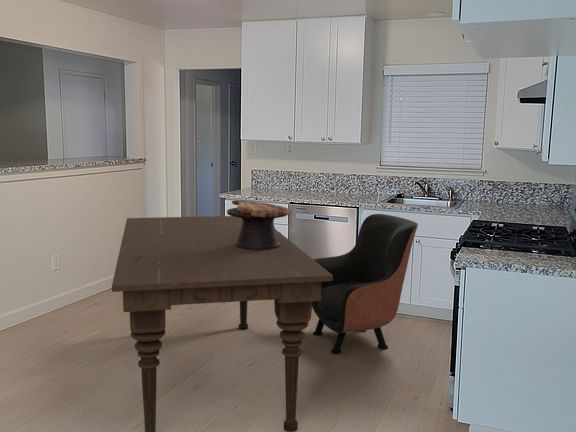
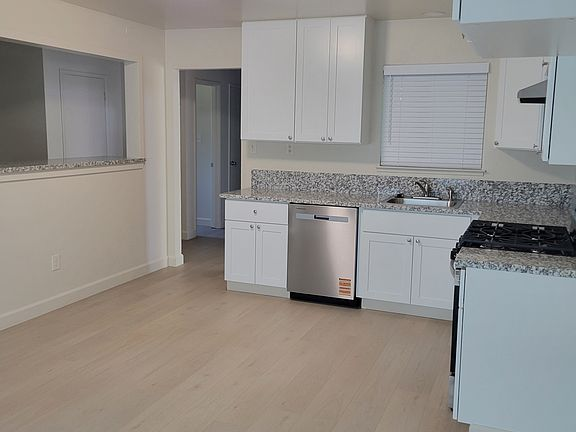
- chair (352, 280)
- dining table (207, 302)
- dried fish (257, 224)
